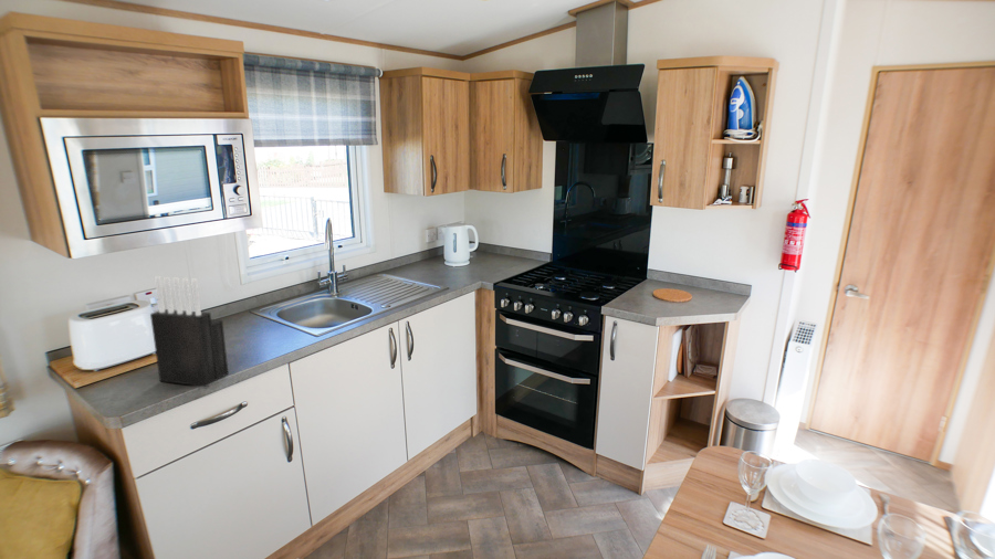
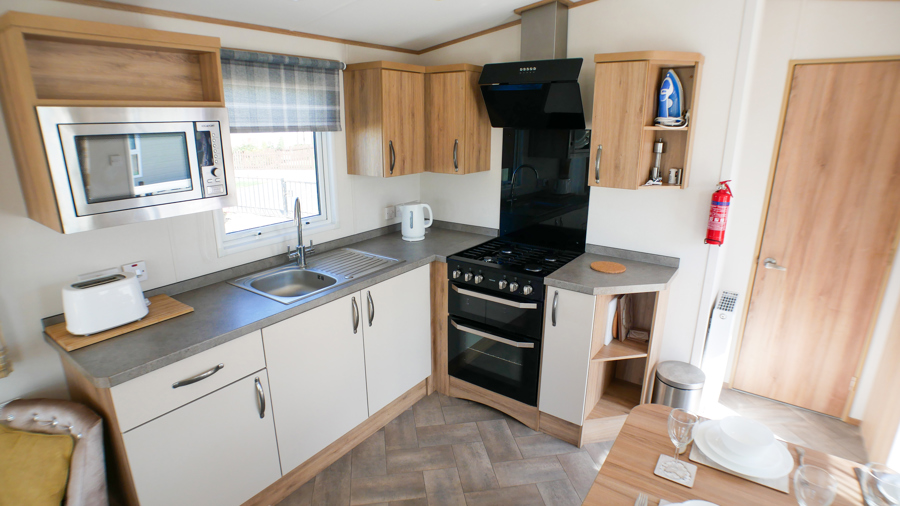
- knife block (190, 327)
